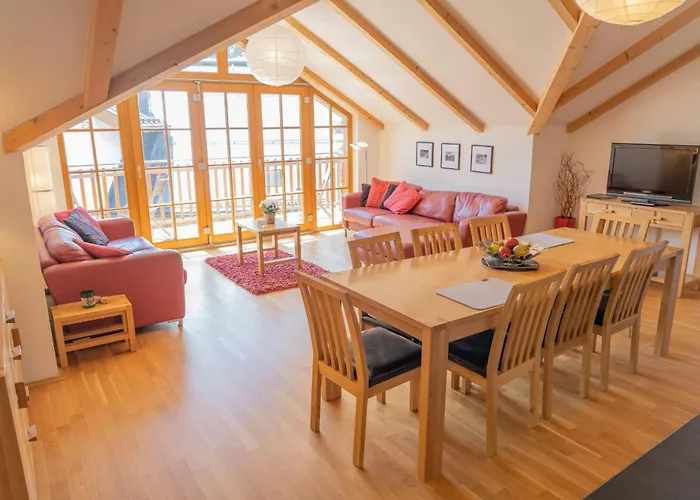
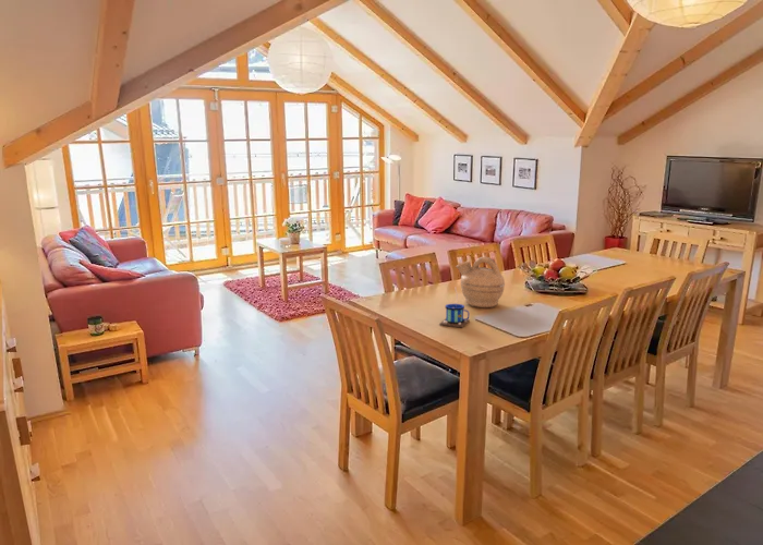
+ mug (456, 304)
+ teapot (480, 280)
